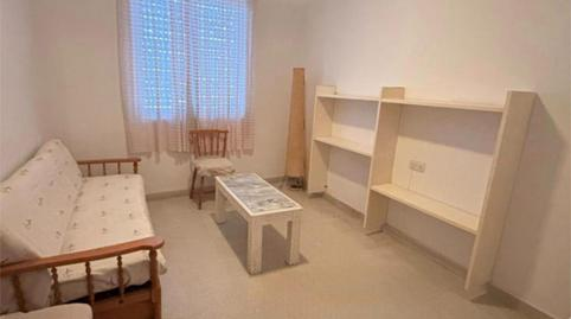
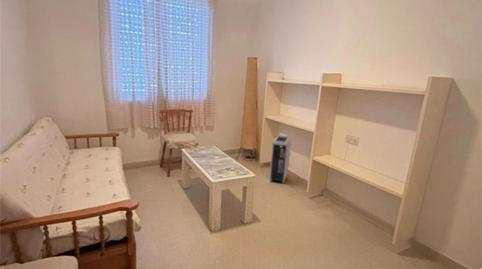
+ air purifier (281, 156)
